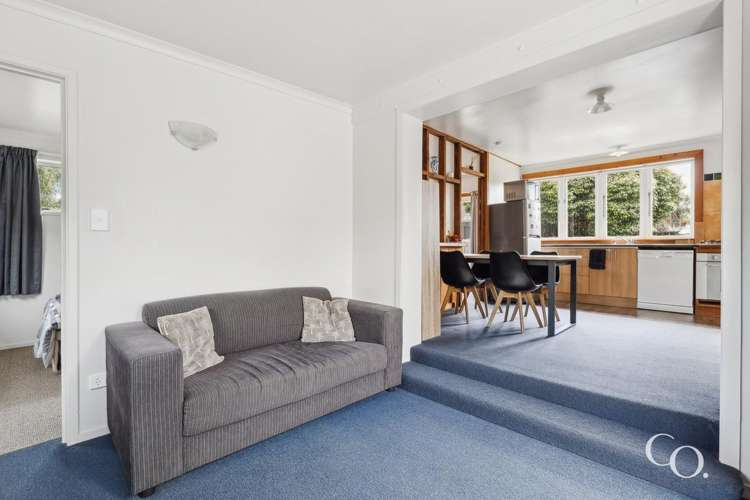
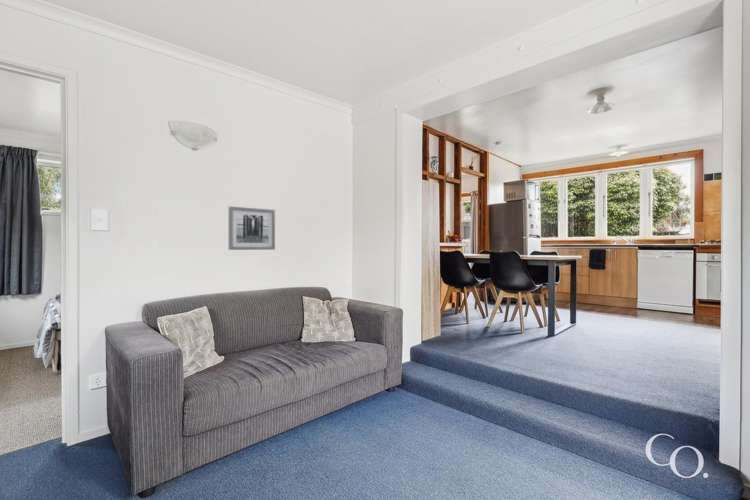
+ wall art (252, 229)
